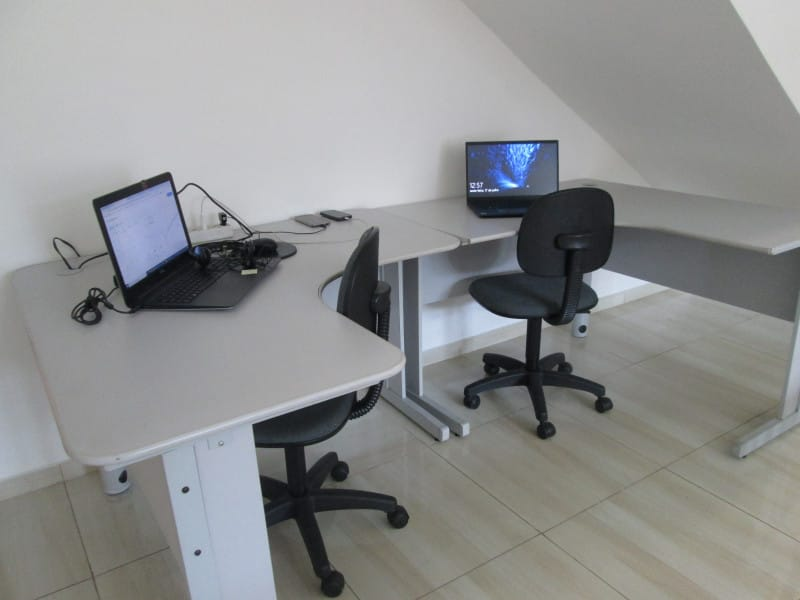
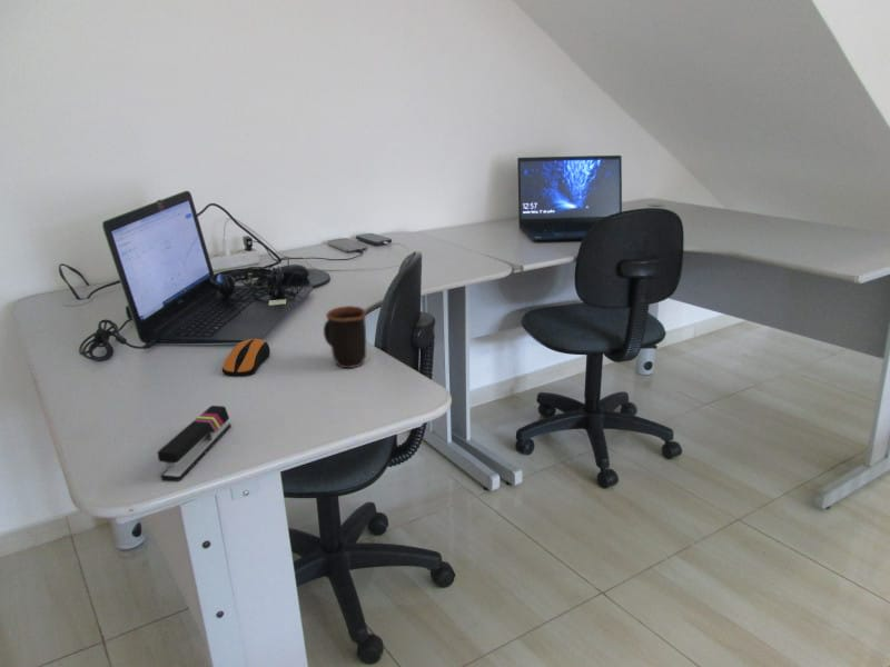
+ stapler (196, 438)
+ mug (343, 336)
+ computer mouse (247, 354)
